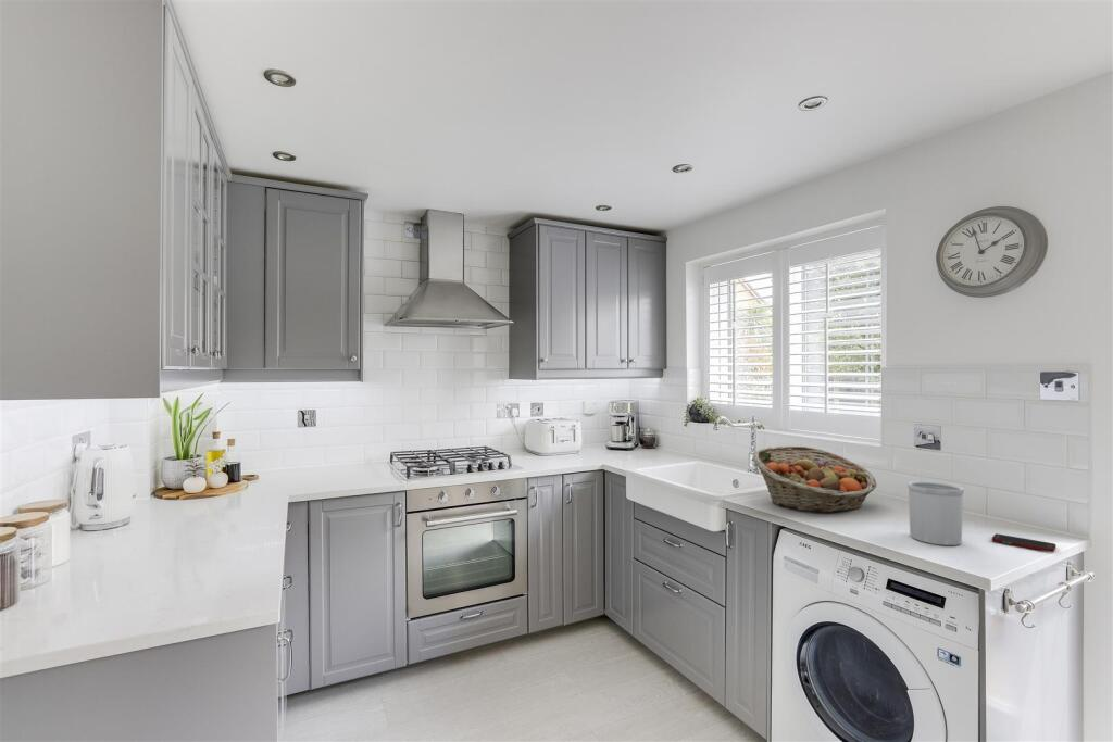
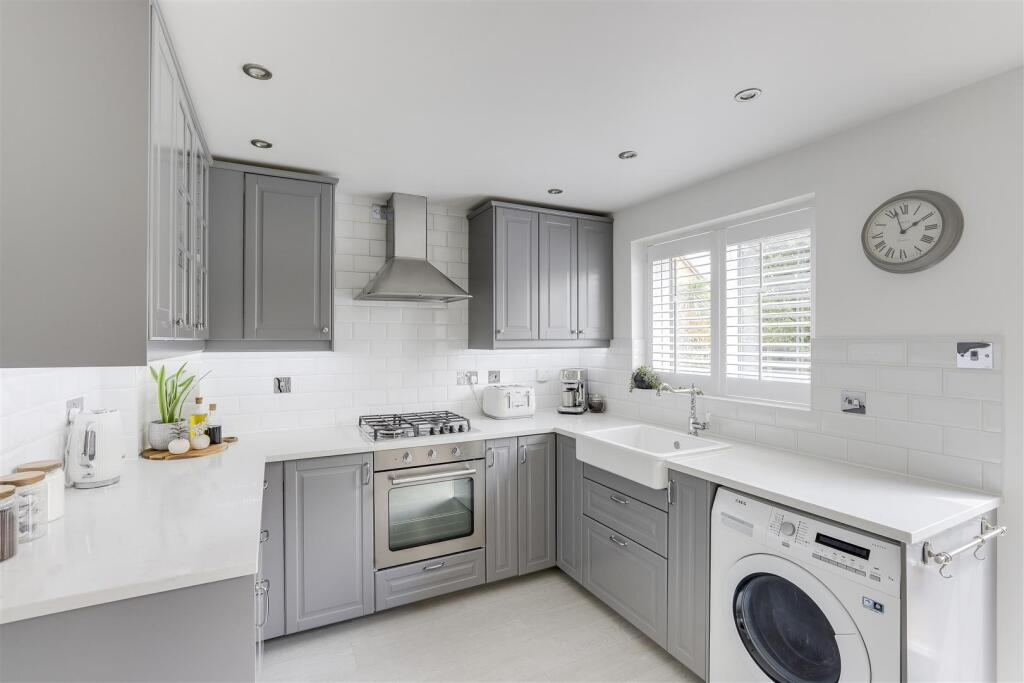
- utensil holder (935, 512)
- fruit basket (812, 477)
- cell phone (1023, 542)
